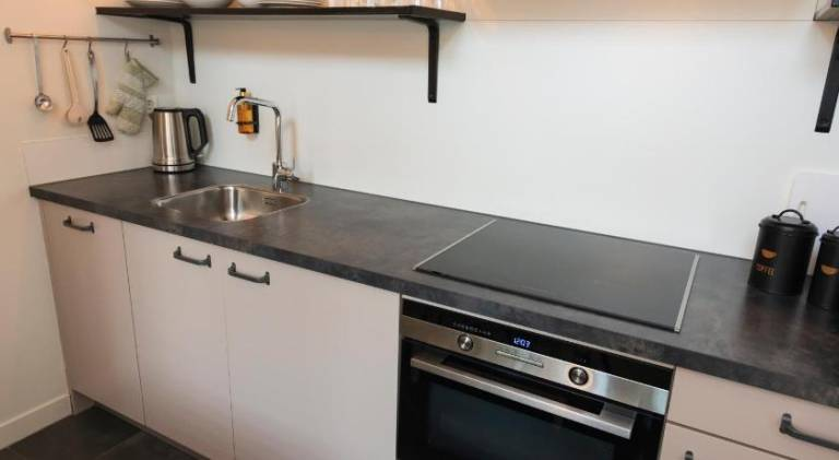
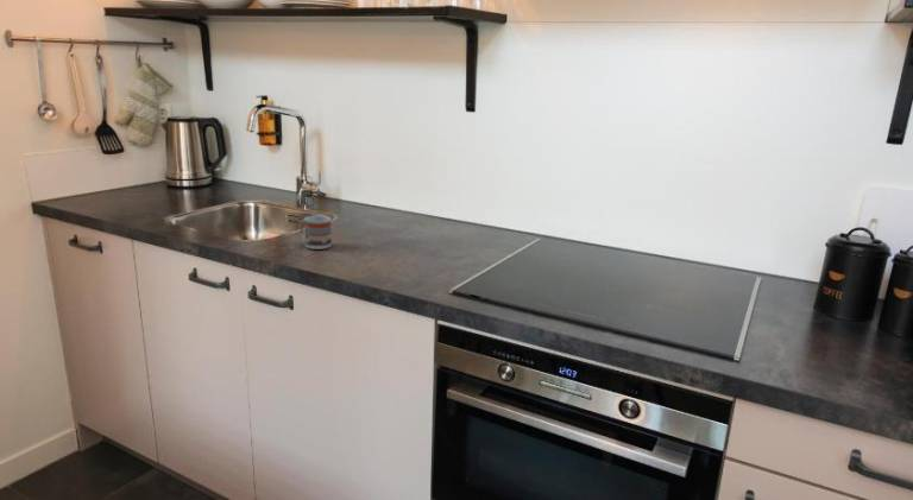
+ cup (314, 230)
